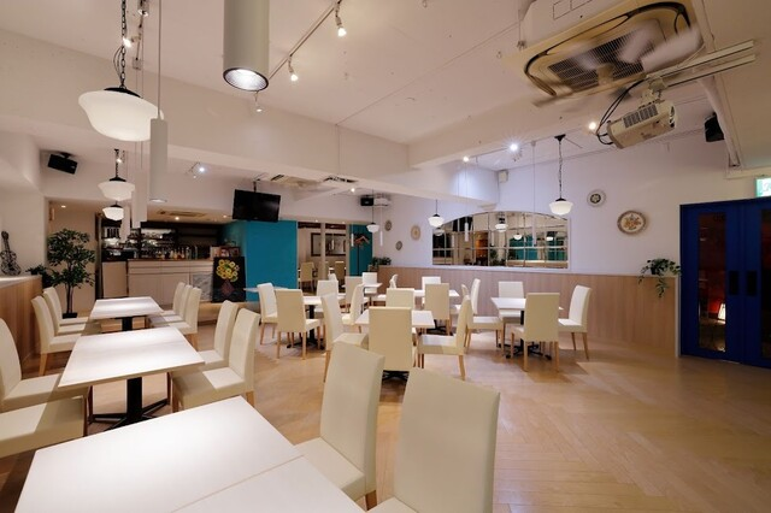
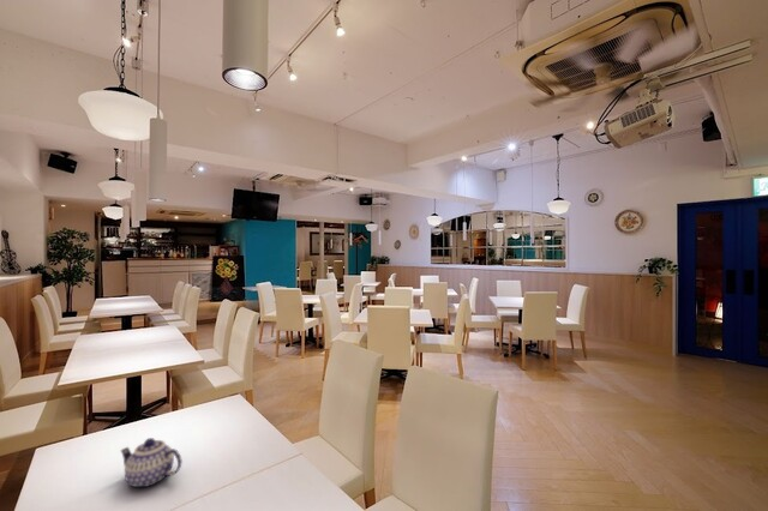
+ teapot (150, 458)
